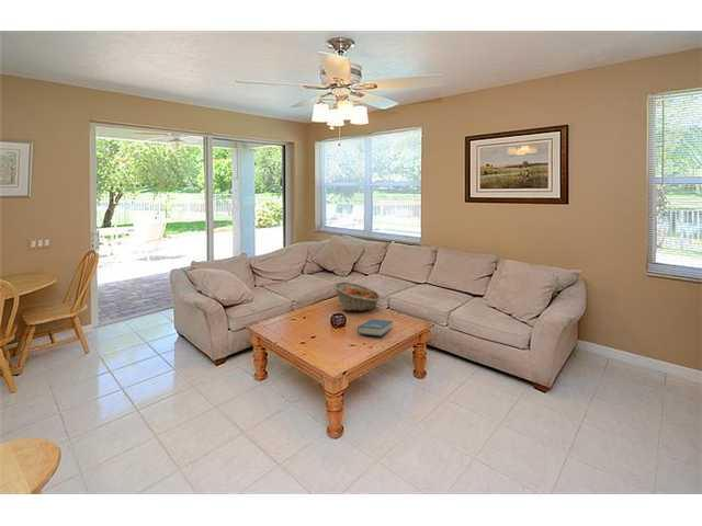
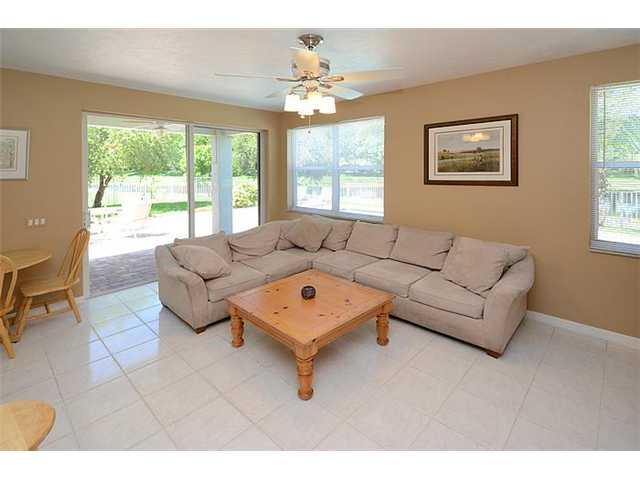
- fruit basket (356, 295)
- book (375, 327)
